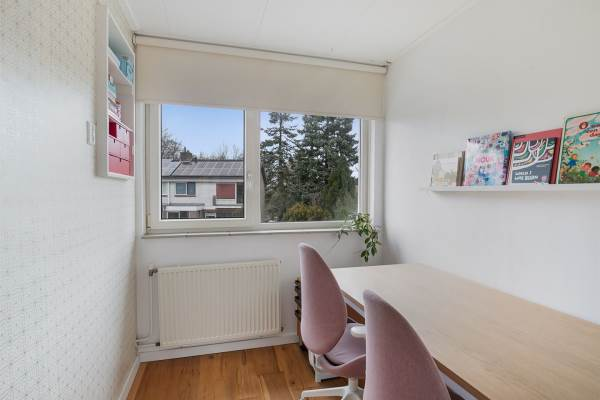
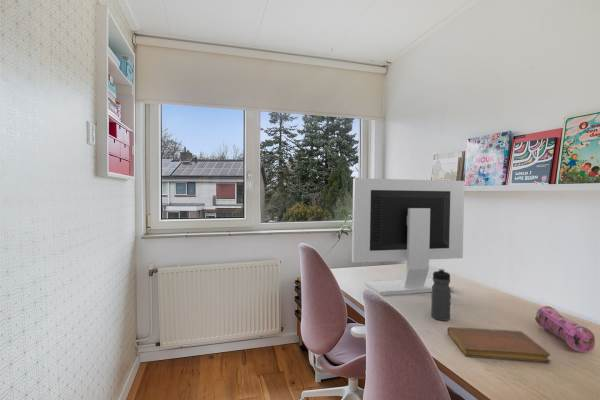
+ notebook (494, 342)
+ water bottle (441, 293)
+ computer monitor (409, 234)
+ pencil case (562, 327)
